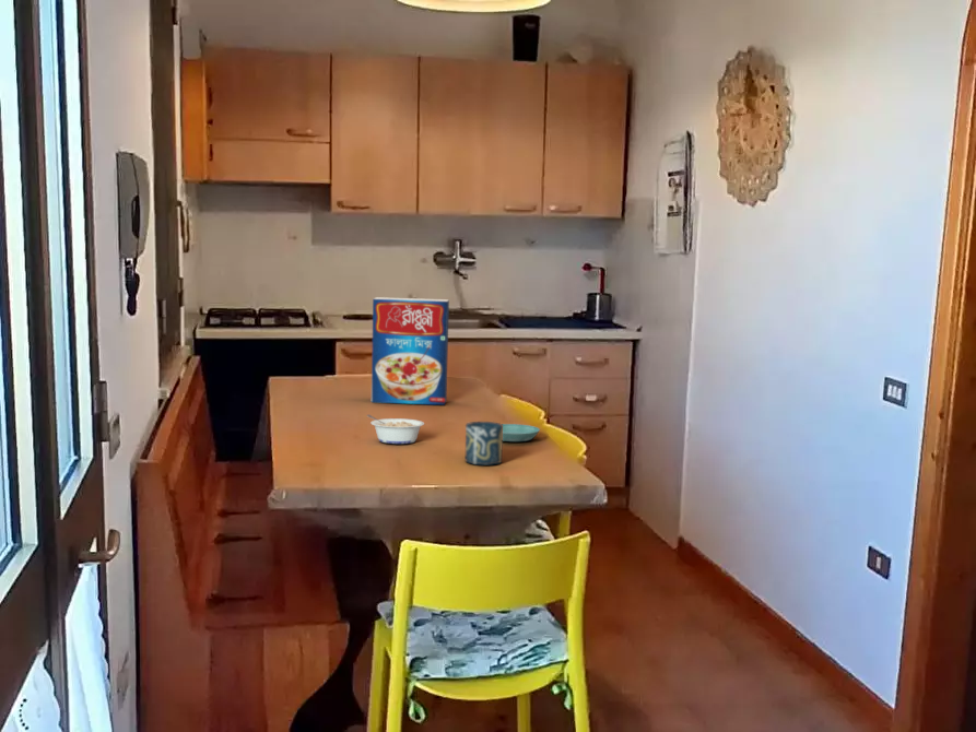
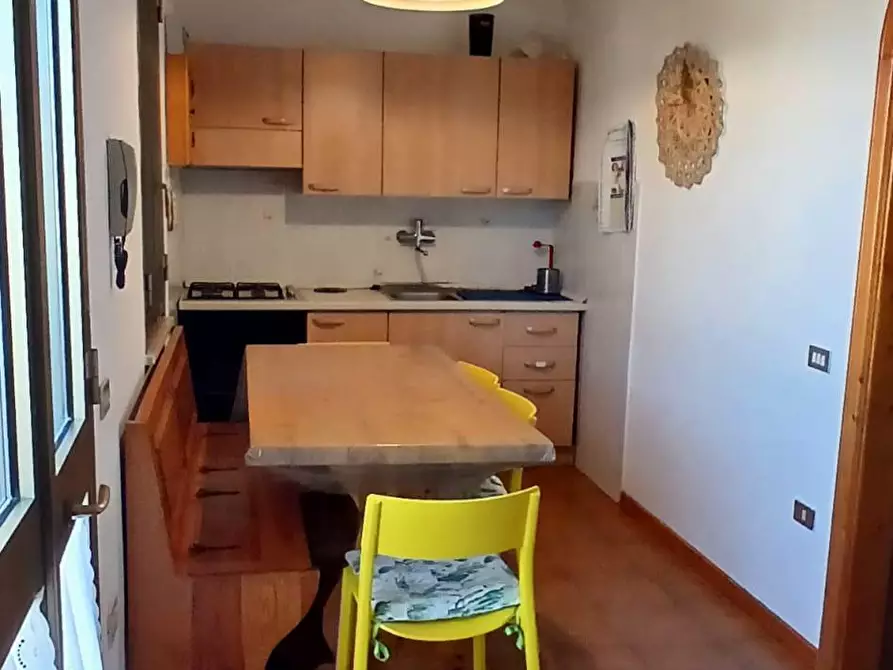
- cereal box (410, 351)
- saucer (511, 433)
- legume (395, 429)
- cup (482, 441)
